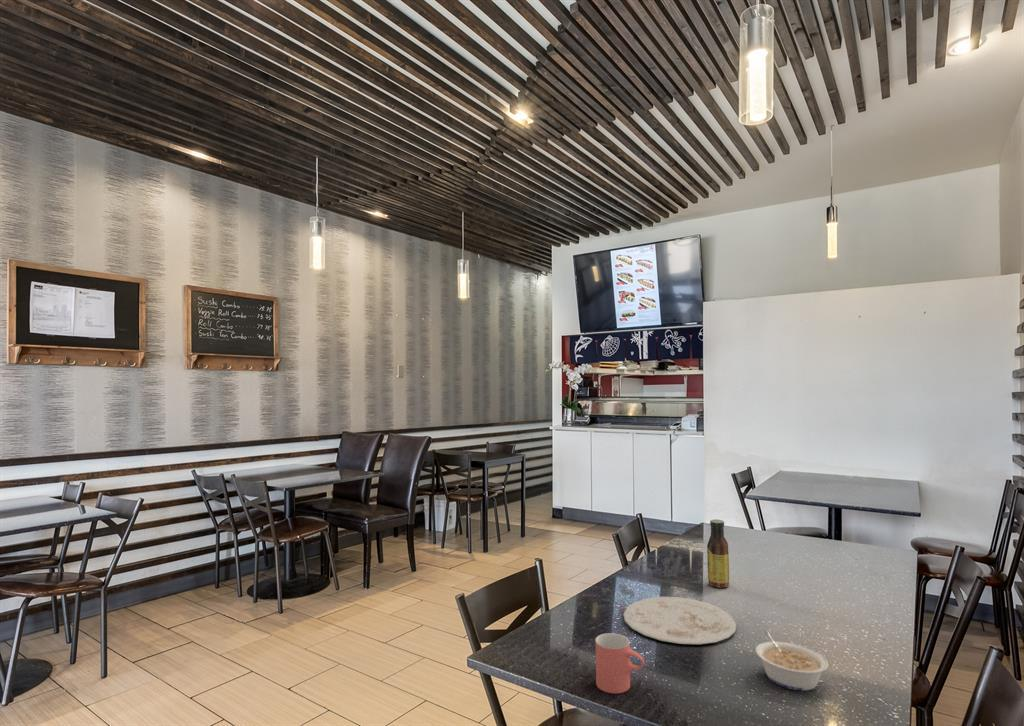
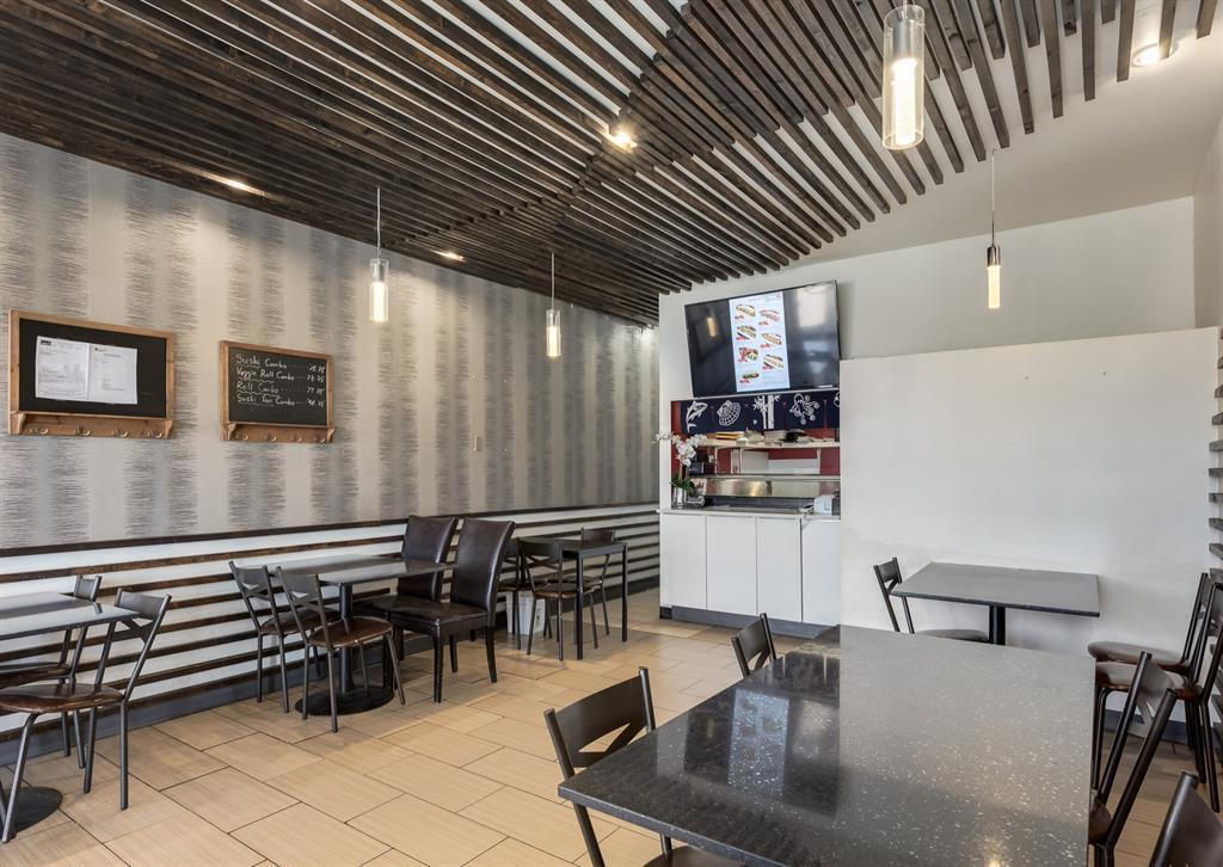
- sauce bottle (718, 552)
- legume (788, 664)
- plate (678, 619)
- cup (620, 664)
